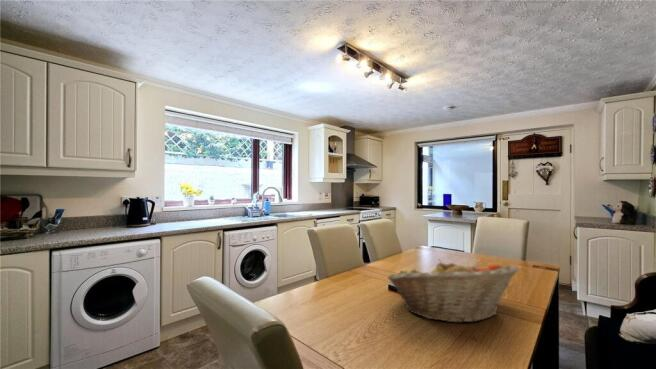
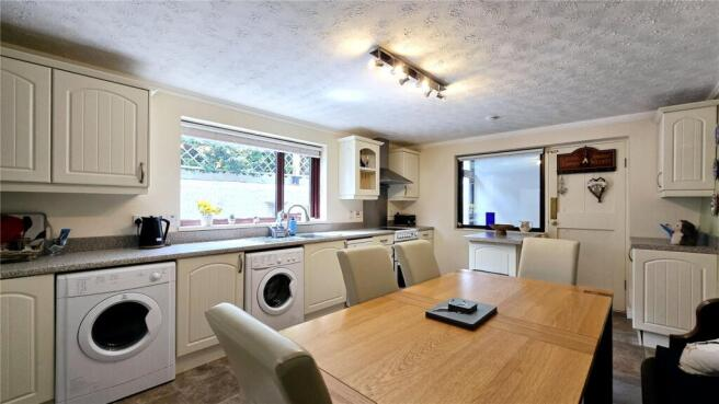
- fruit basket (450, 282)
